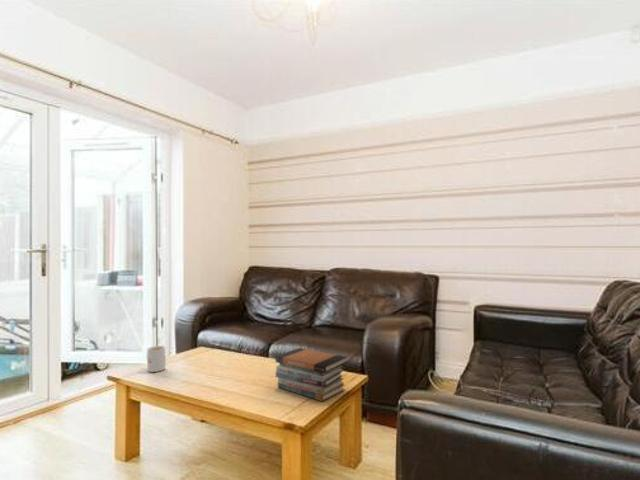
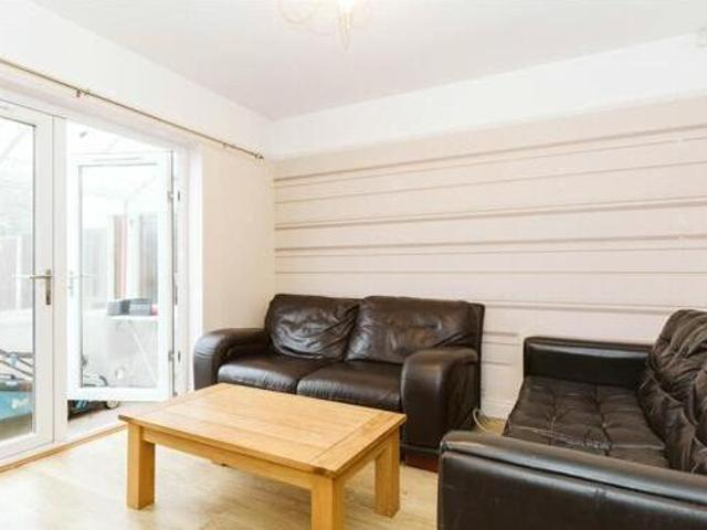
- book stack (310, 372)
- mug (154, 358)
